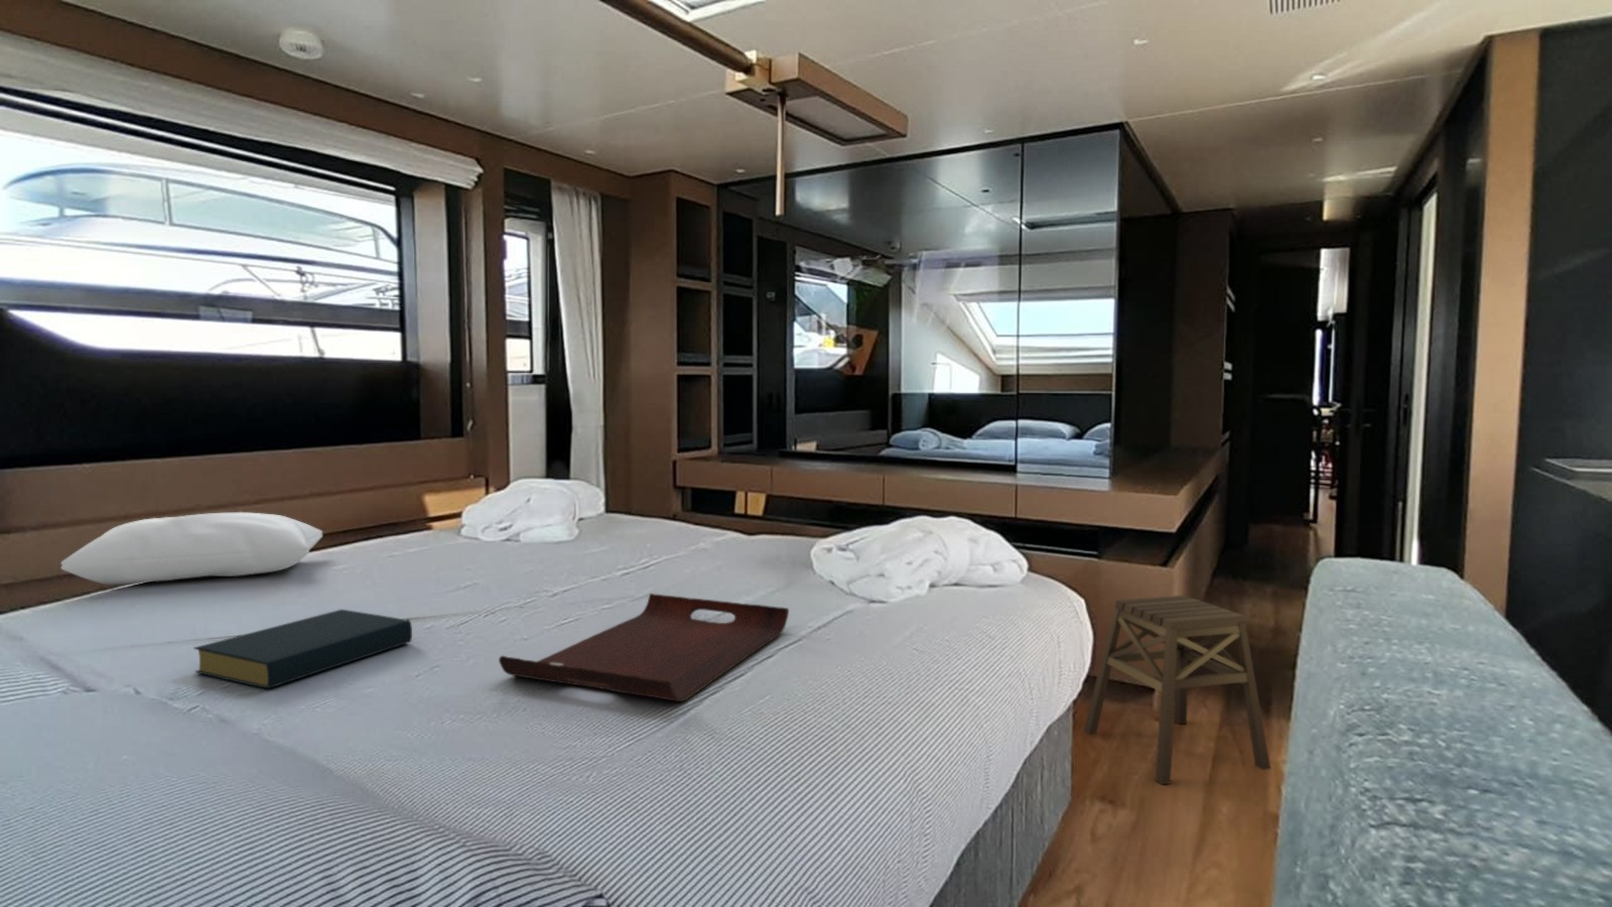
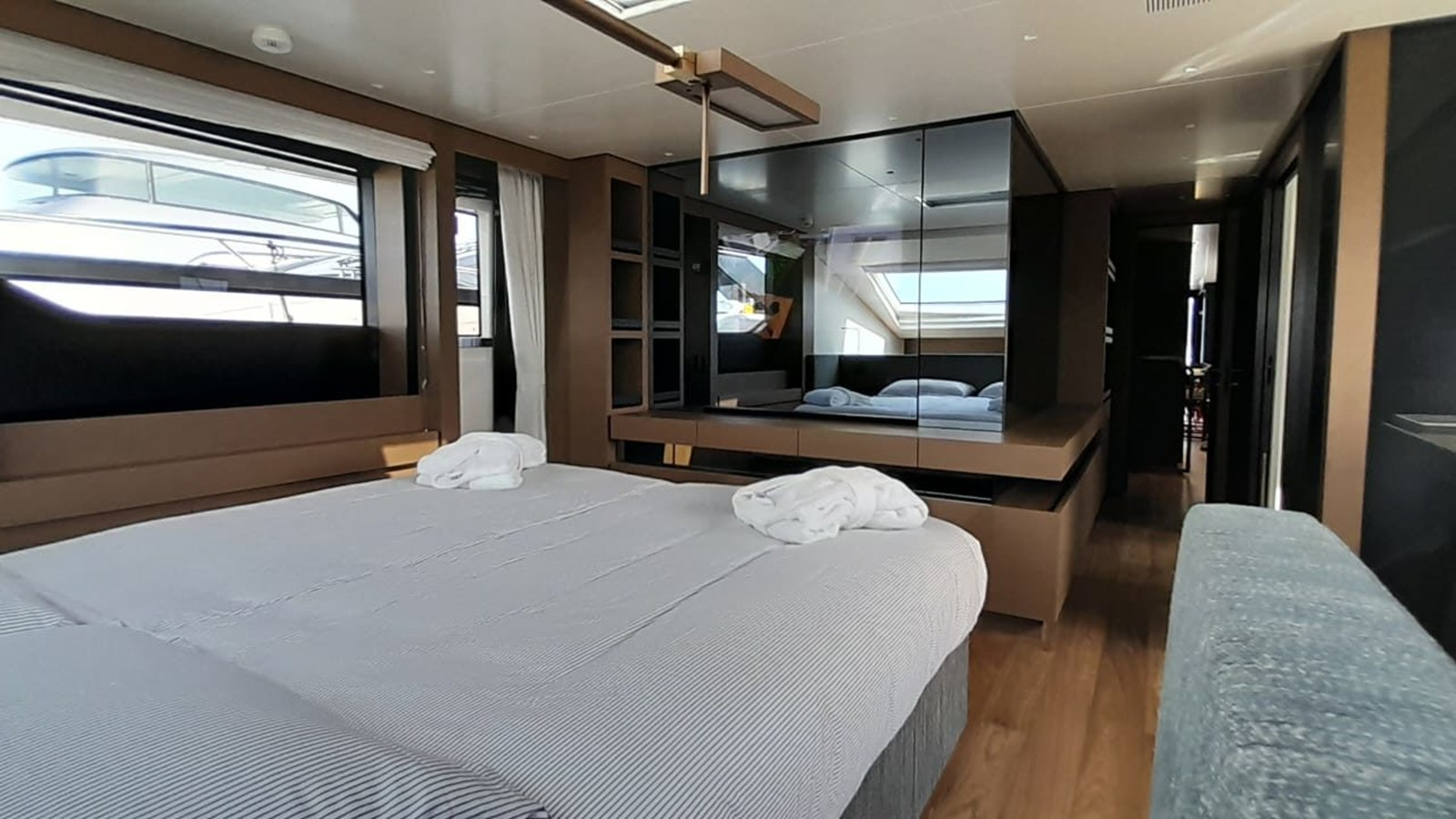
- serving tray (658, 641)
- cushion (206, 543)
- hardback book (309, 643)
- stool (1175, 678)
